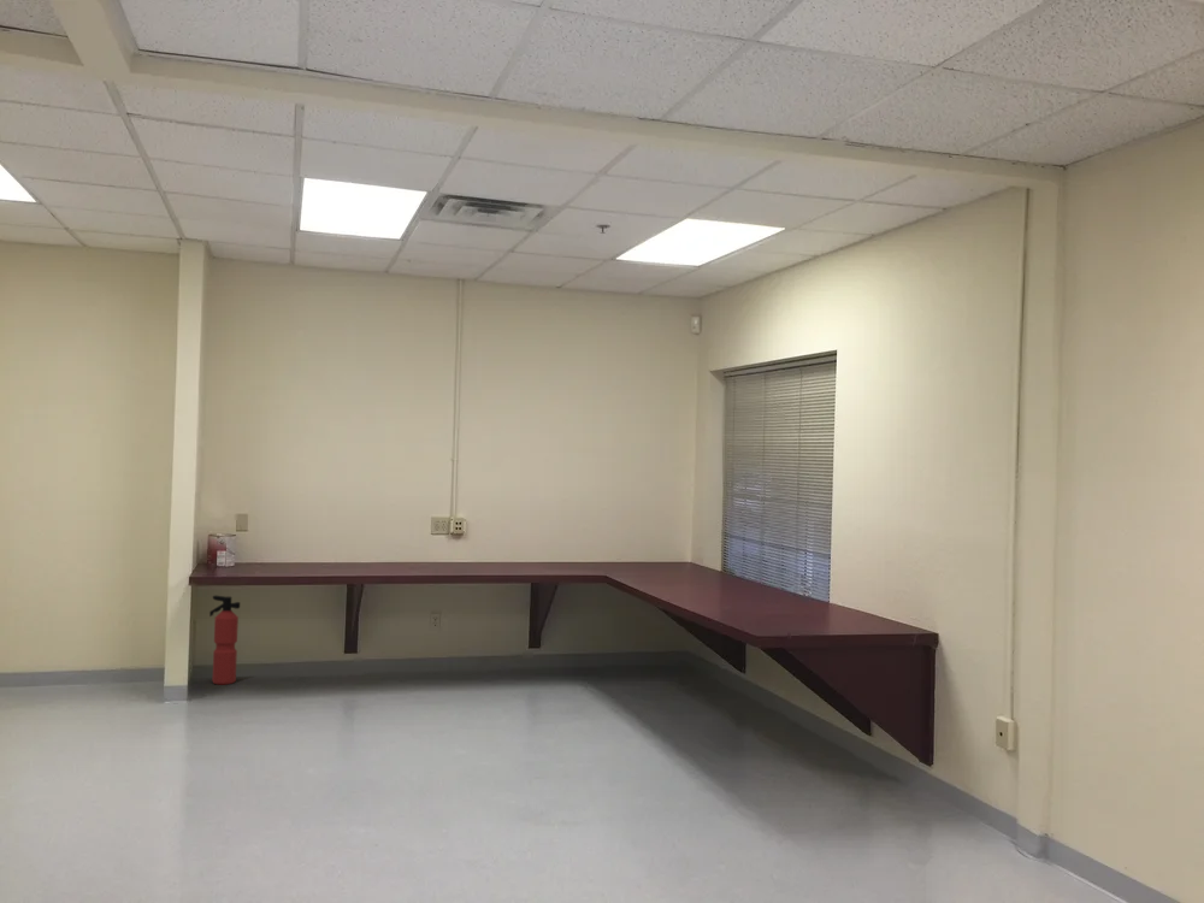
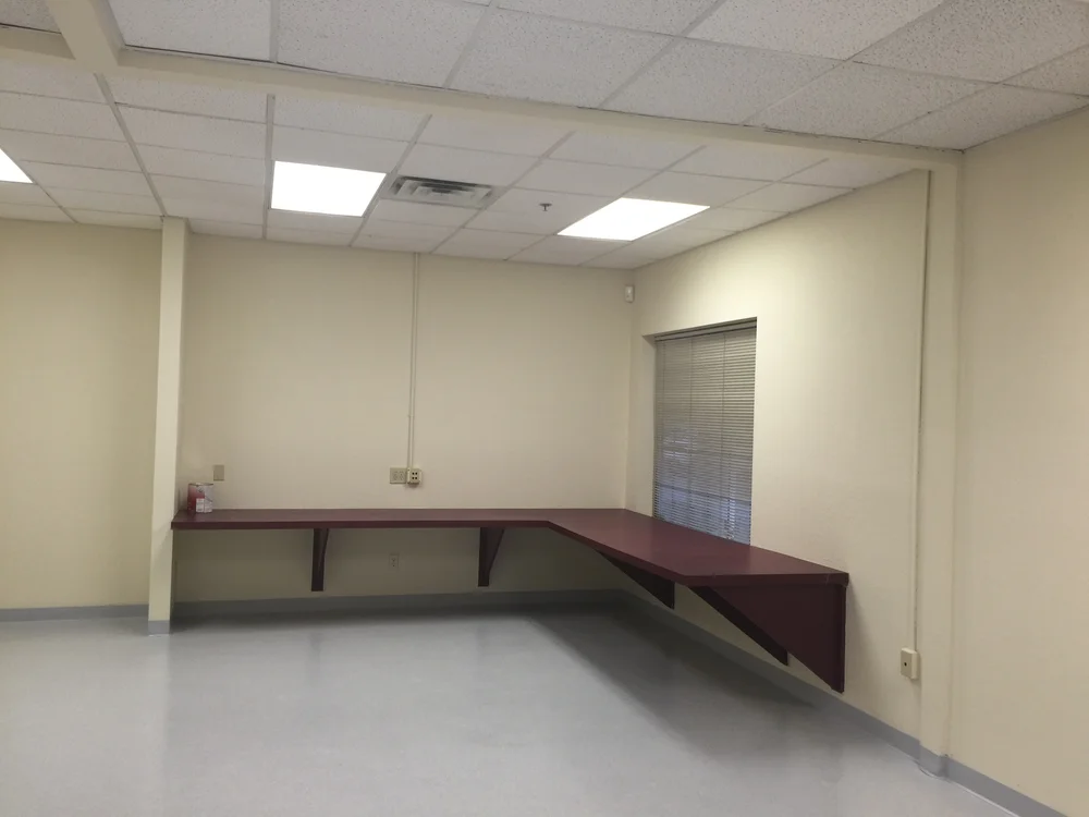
- fire extinguisher (223, 638)
